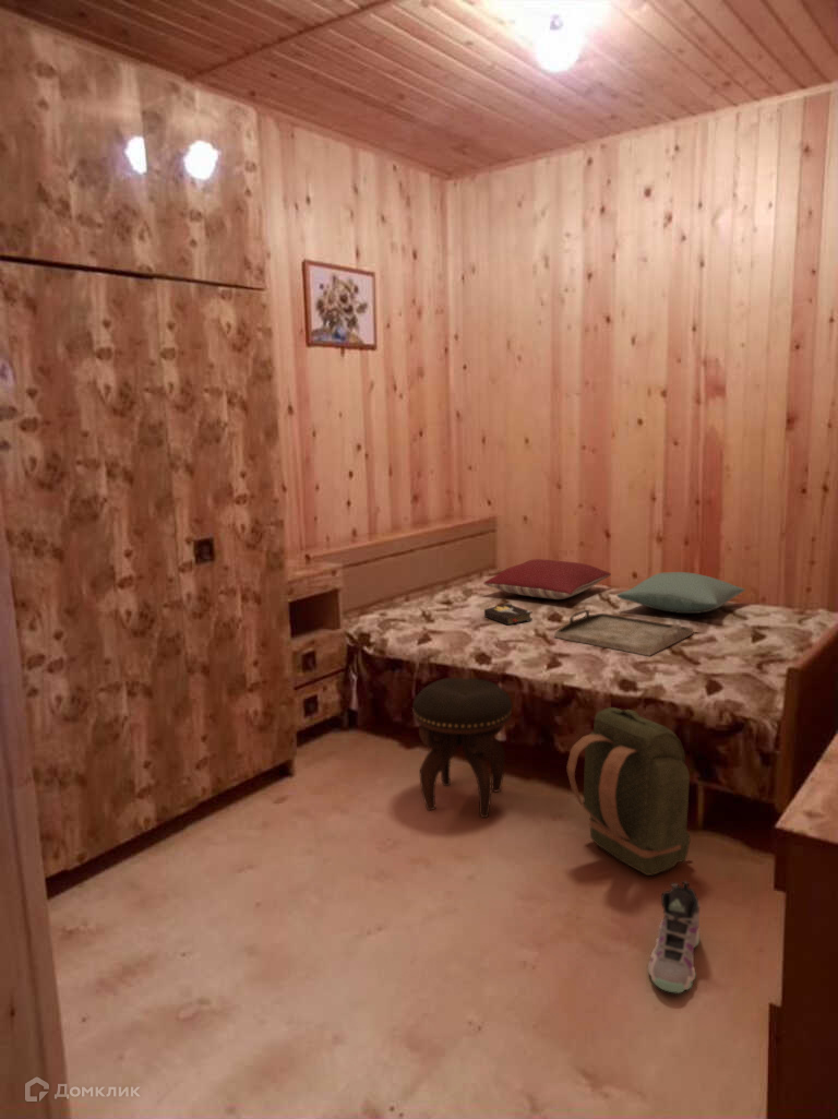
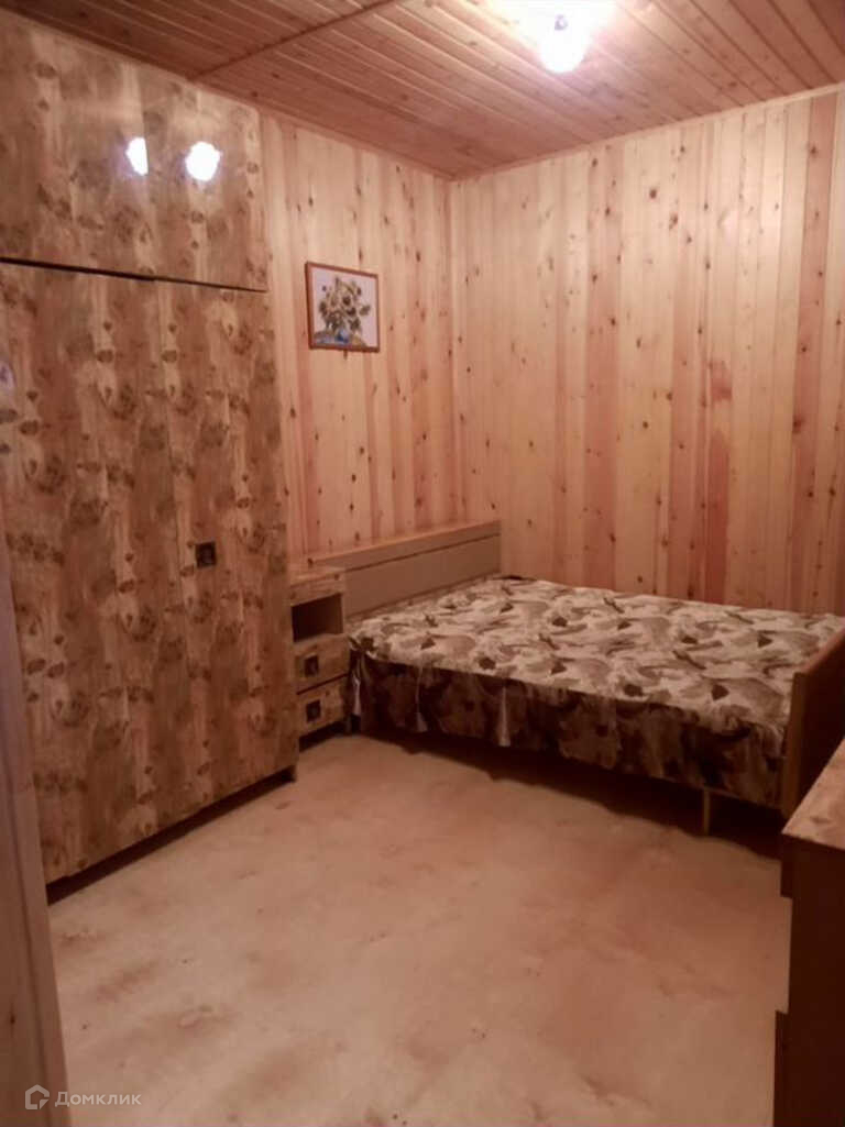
- pillow (681, 591)
- sneaker (674, 925)
- hardback book (507, 614)
- pillow (548, 579)
- serving tray (623, 627)
- backpack (626, 787)
- footstool (463, 743)
